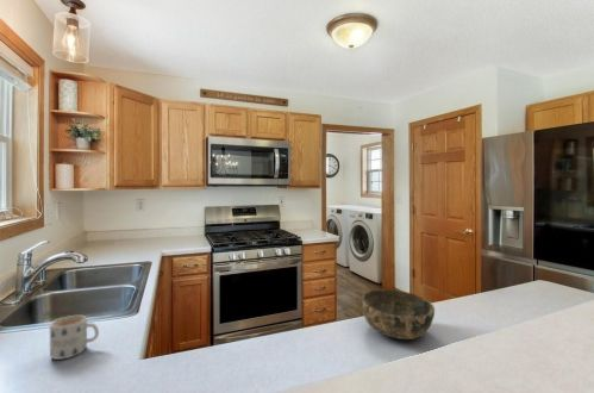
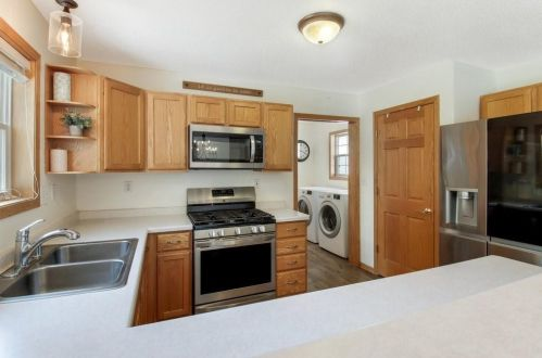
- mug (75, 335)
- bowl (396, 316)
